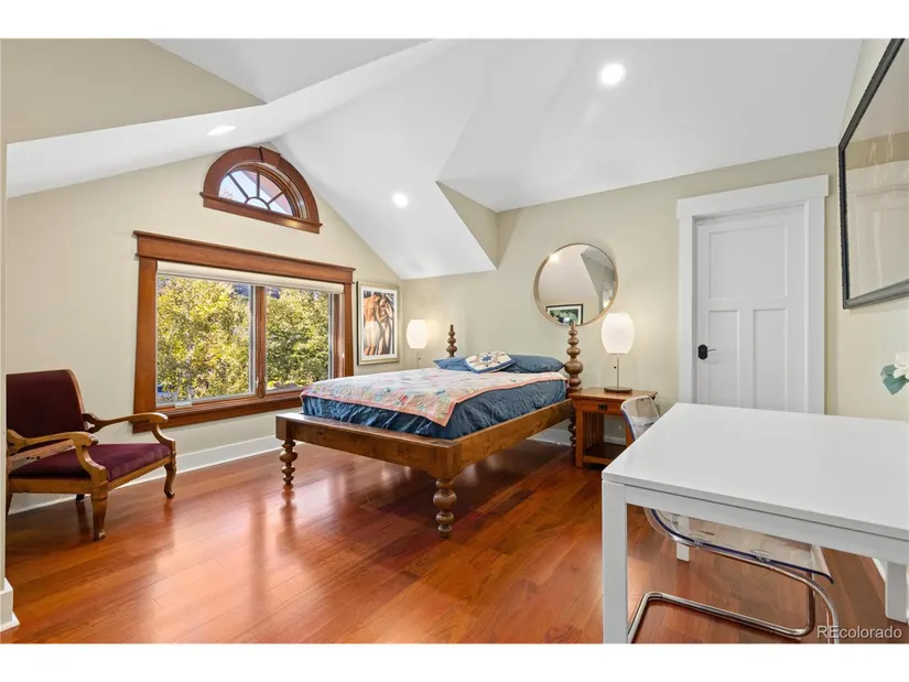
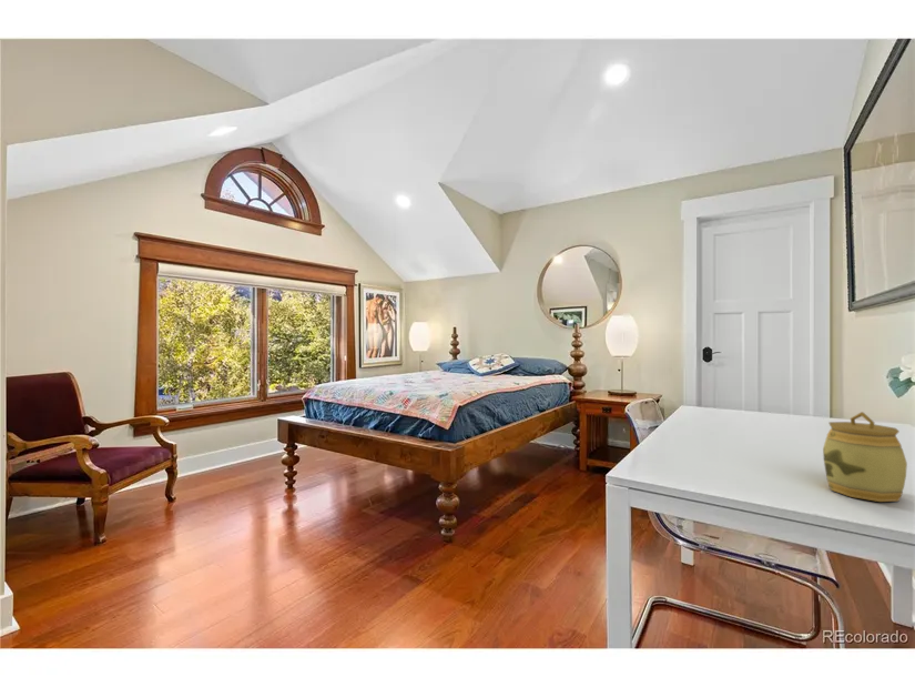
+ jar (862, 452)
